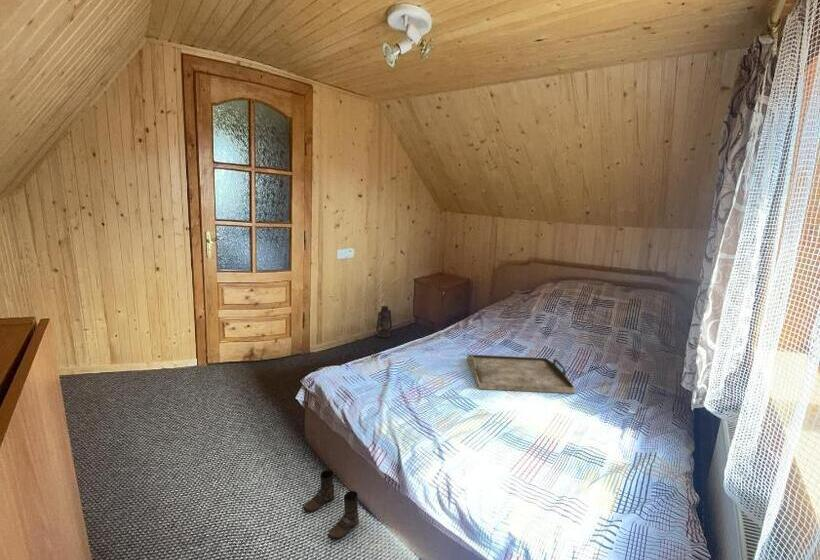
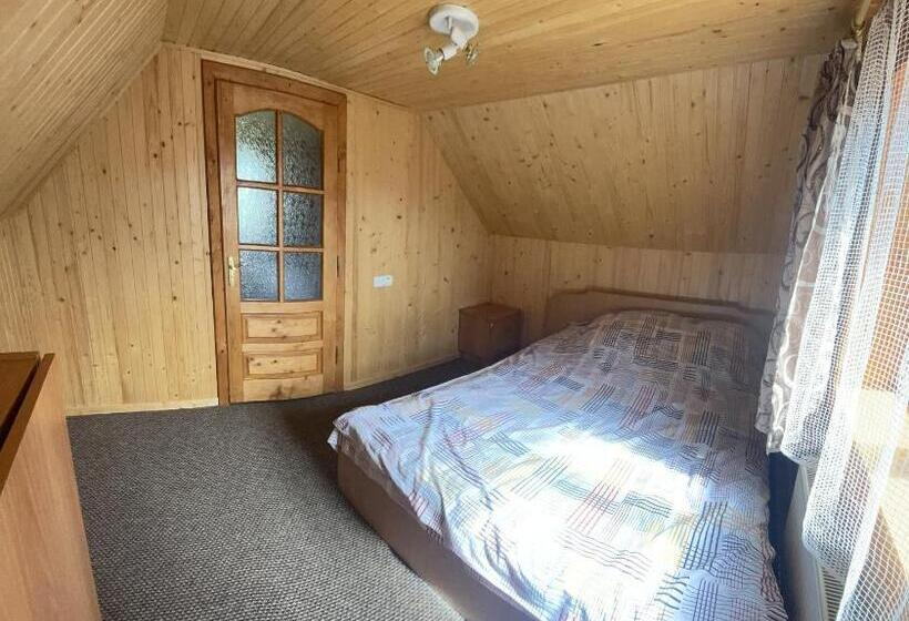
- serving tray (515, 367)
- lantern (383, 320)
- boots (330, 501)
